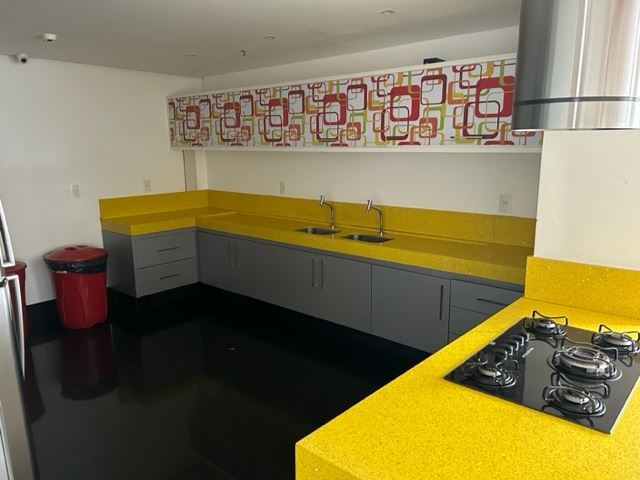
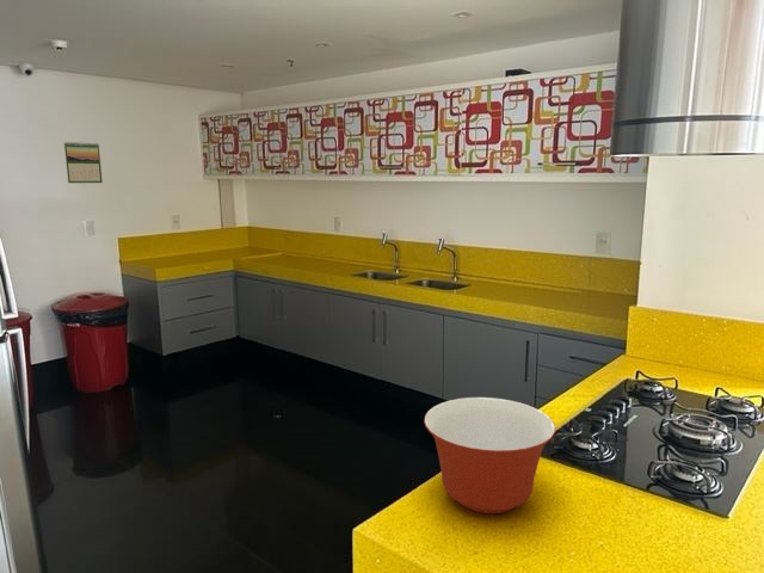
+ mixing bowl (487, 458)
+ calendar (84, 162)
